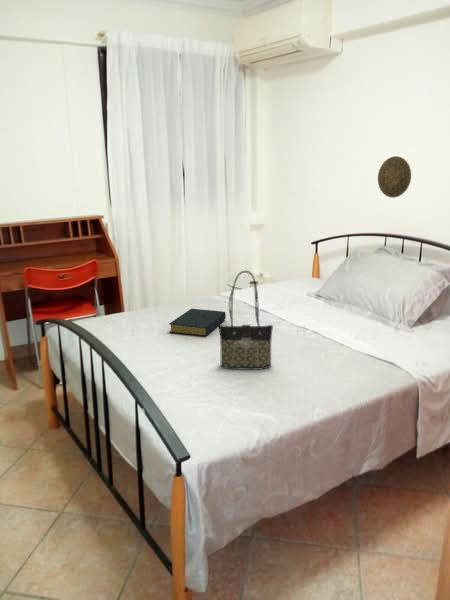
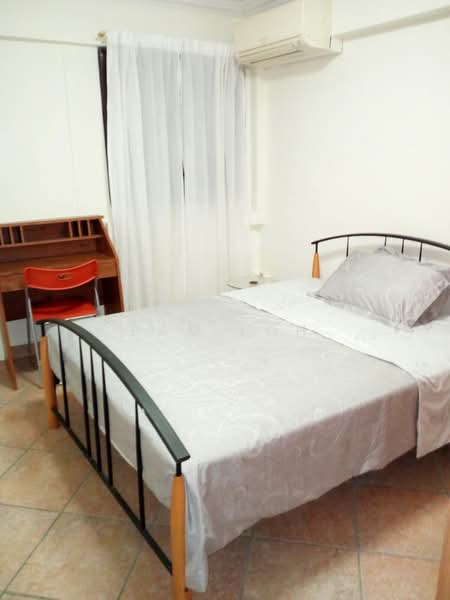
- hardback book (198, 321)
- tote bag (245, 325)
- decorative plate (392, 177)
